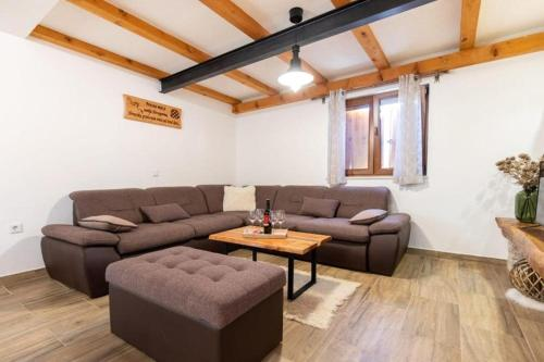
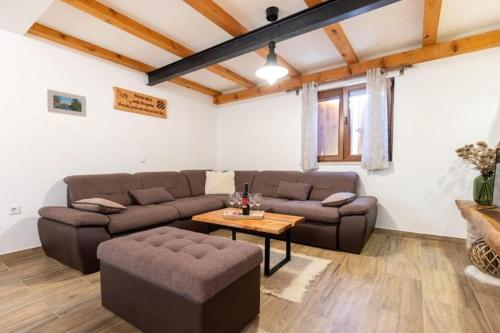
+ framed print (67, 103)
